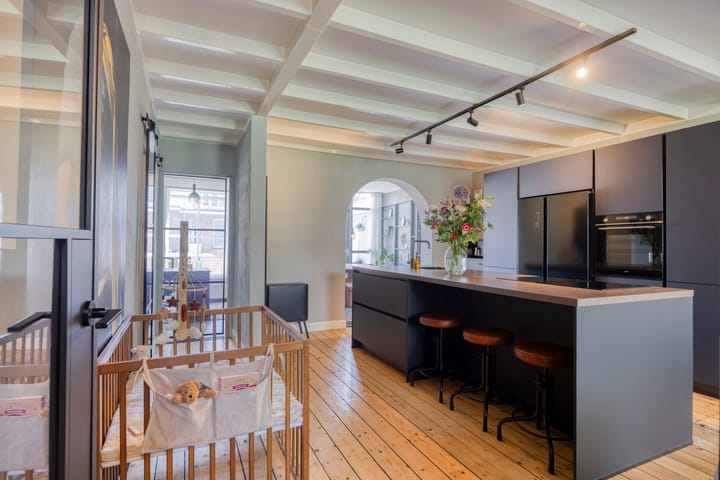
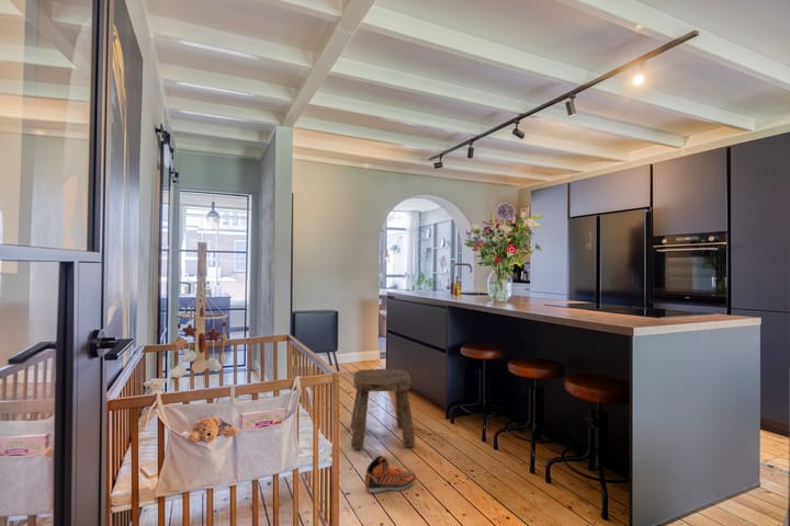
+ sneaker (391, 471)
+ stool (395, 405)
